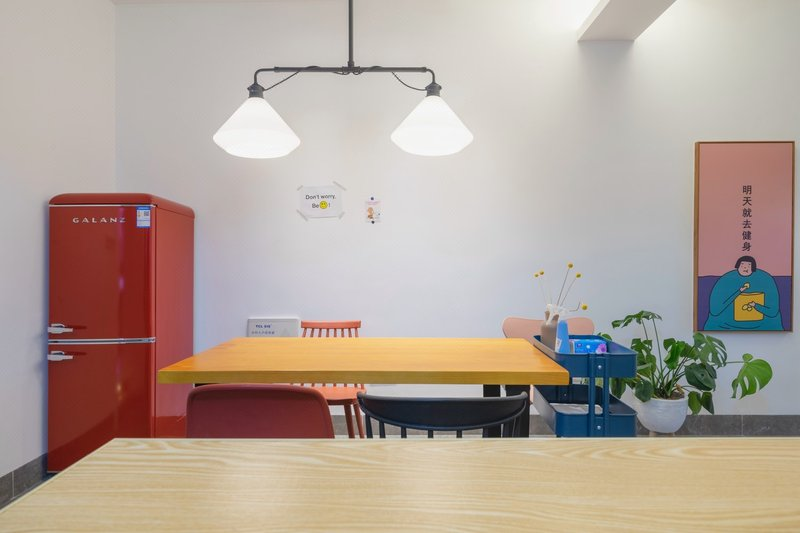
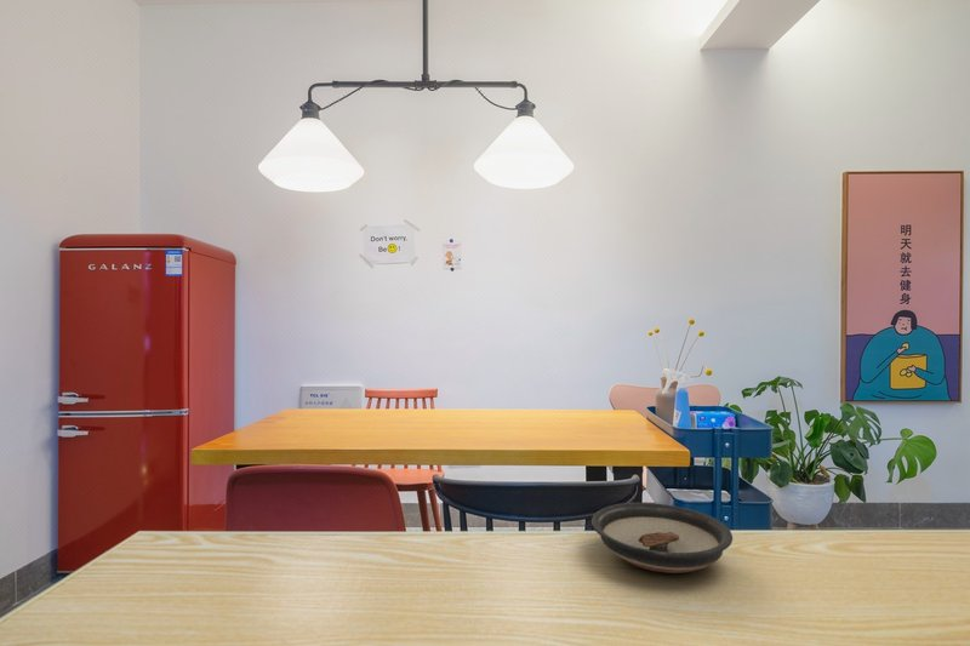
+ saucer (658, 541)
